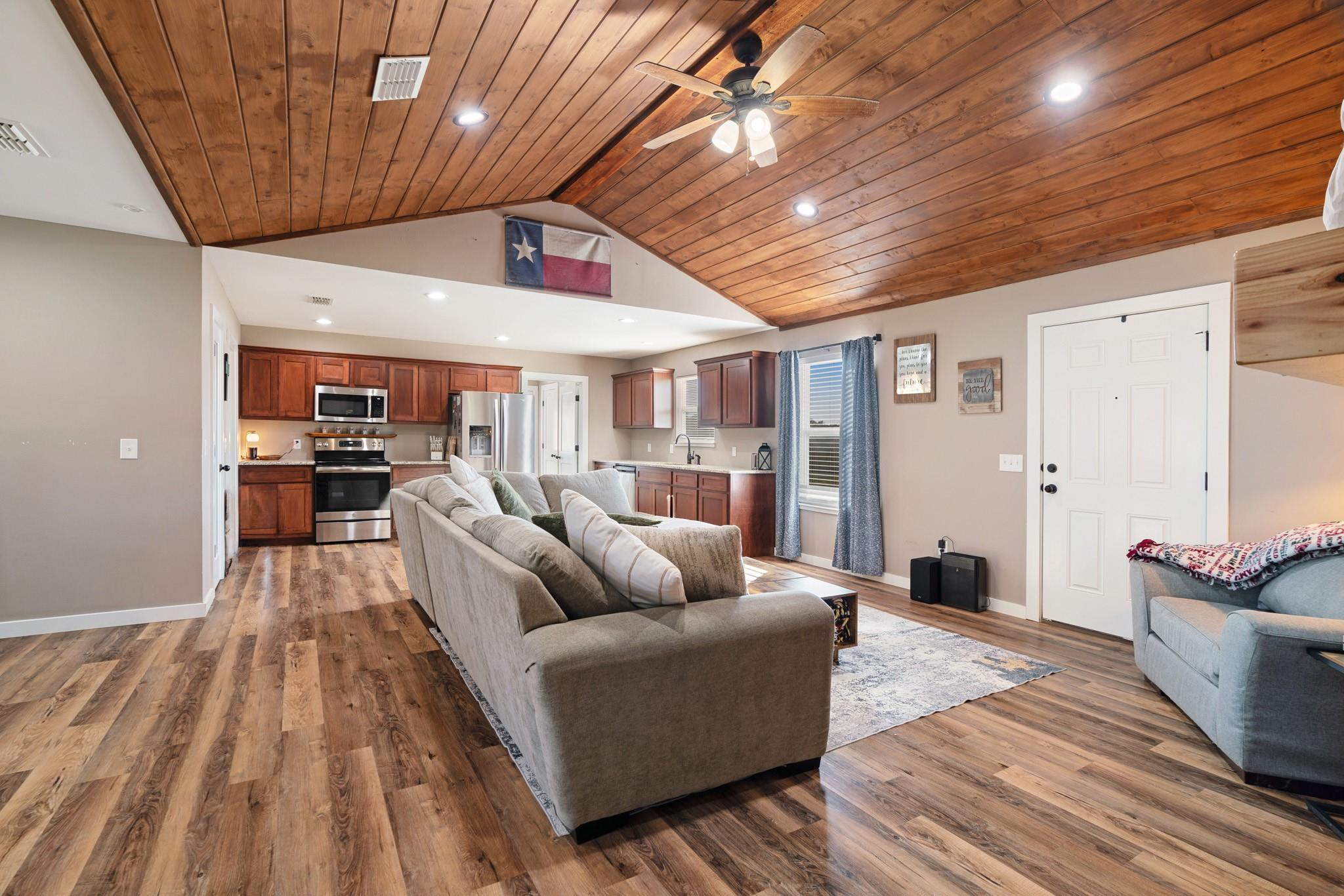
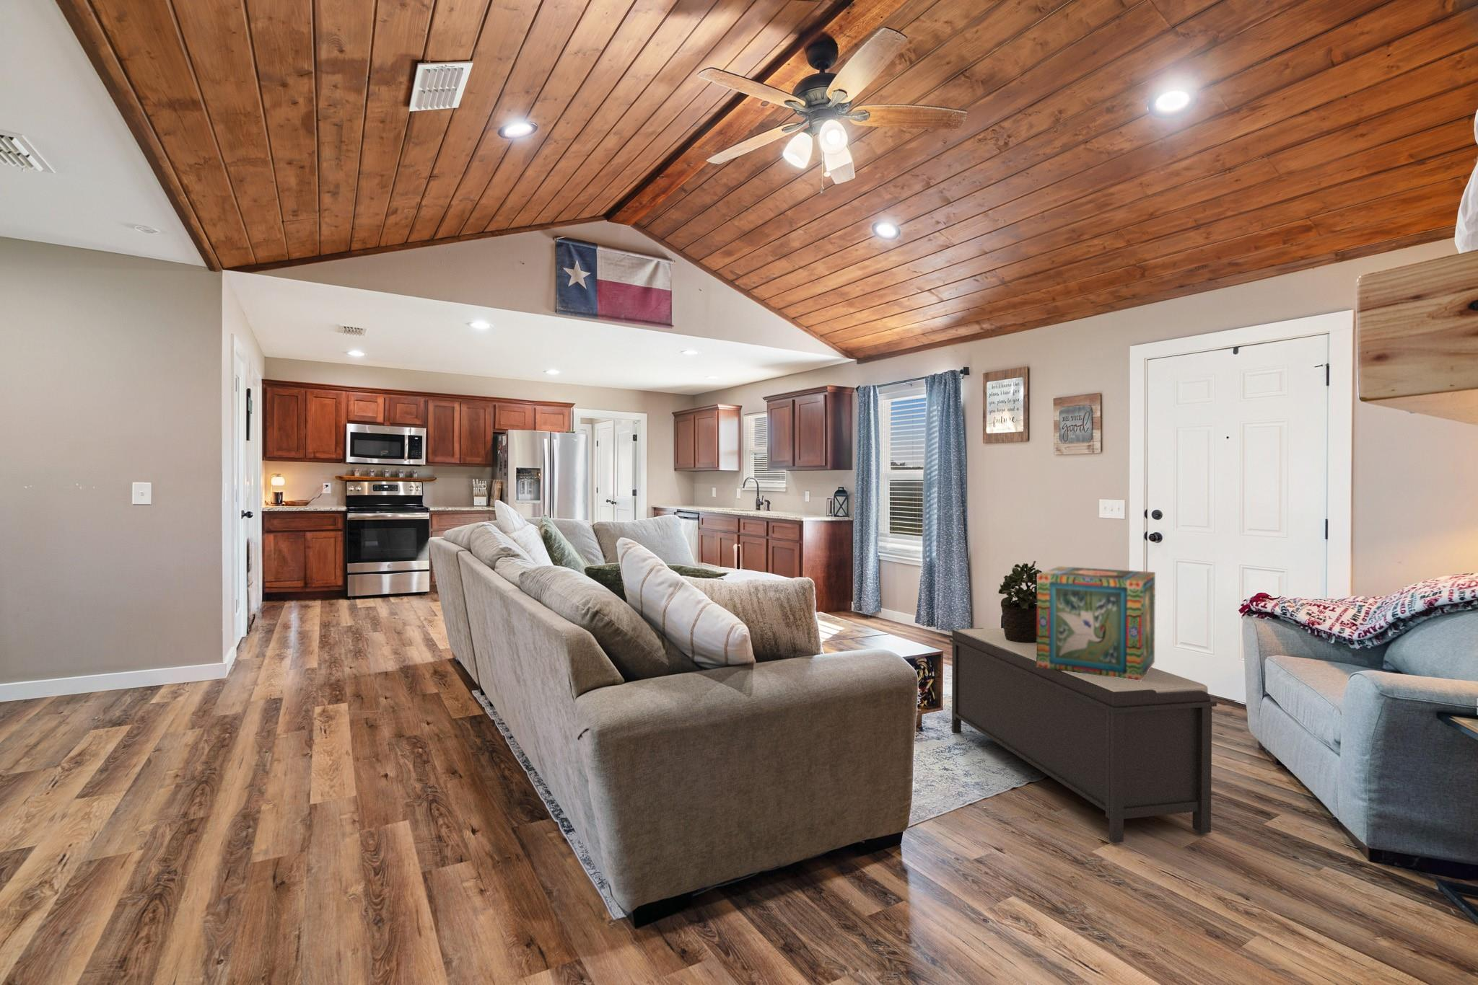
+ potted plant (1026, 600)
+ bench (1059, 713)
+ decorative box (1096, 618)
